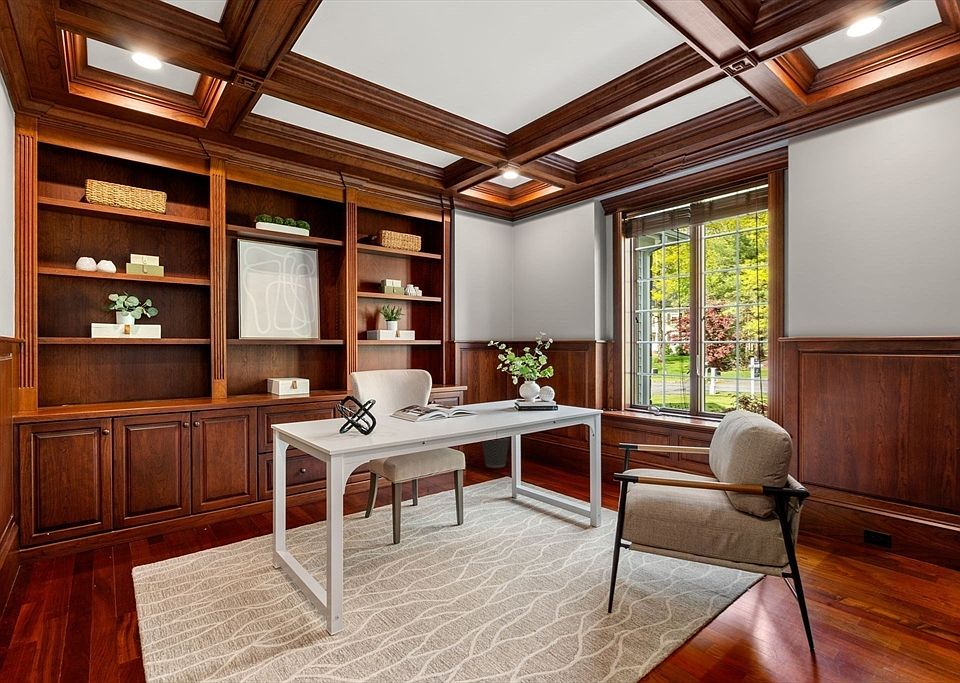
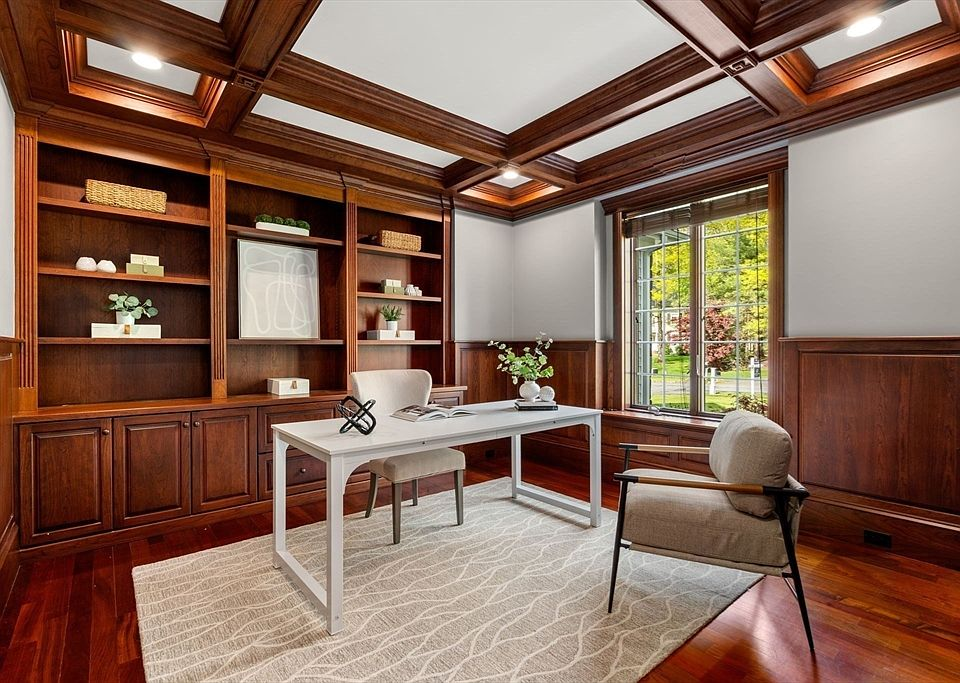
- wastebasket (495, 450)
